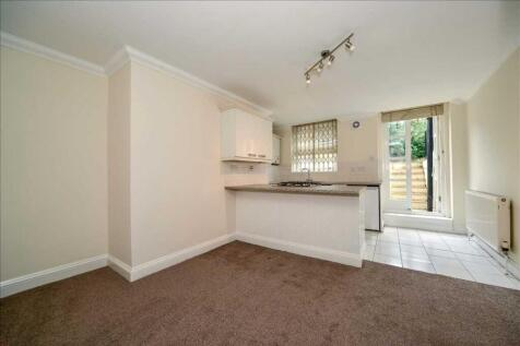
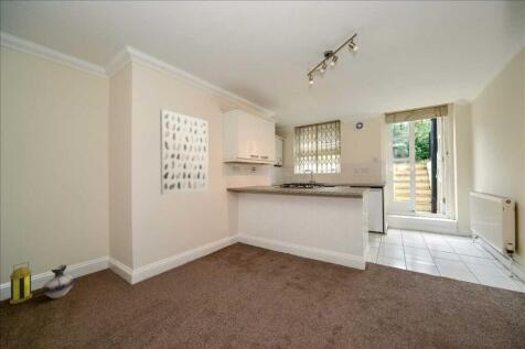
+ lantern (21, 281)
+ ceramic jug (58, 281)
+ wall art (186, 154)
